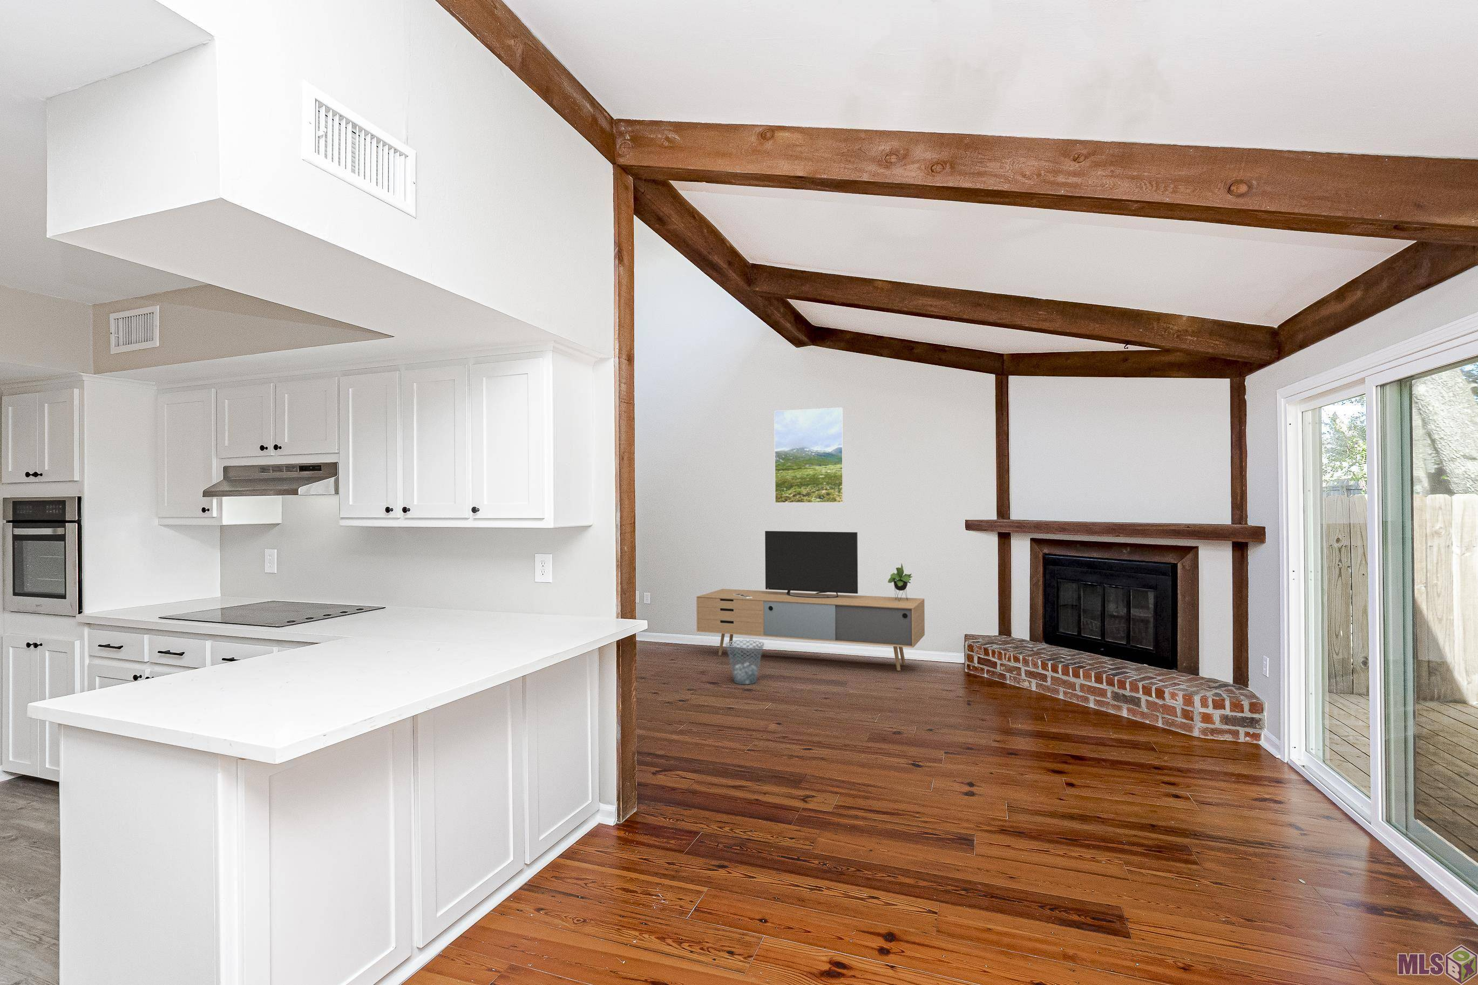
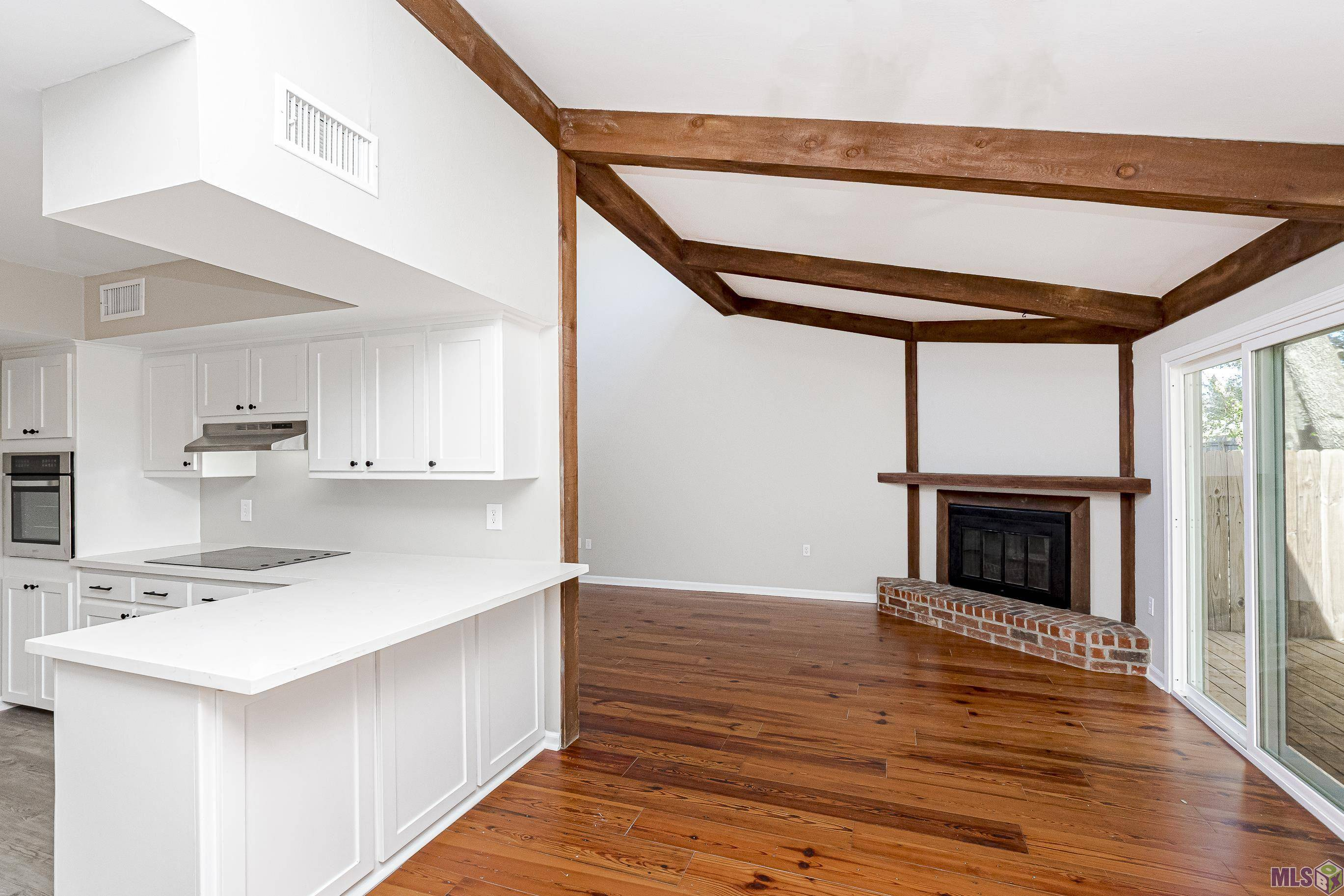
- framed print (808, 456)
- media console (808, 596)
- waste basket (744, 662)
